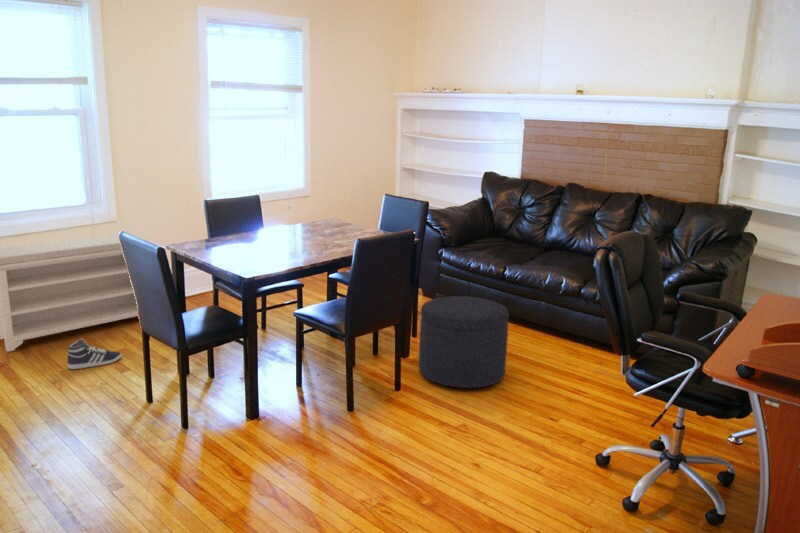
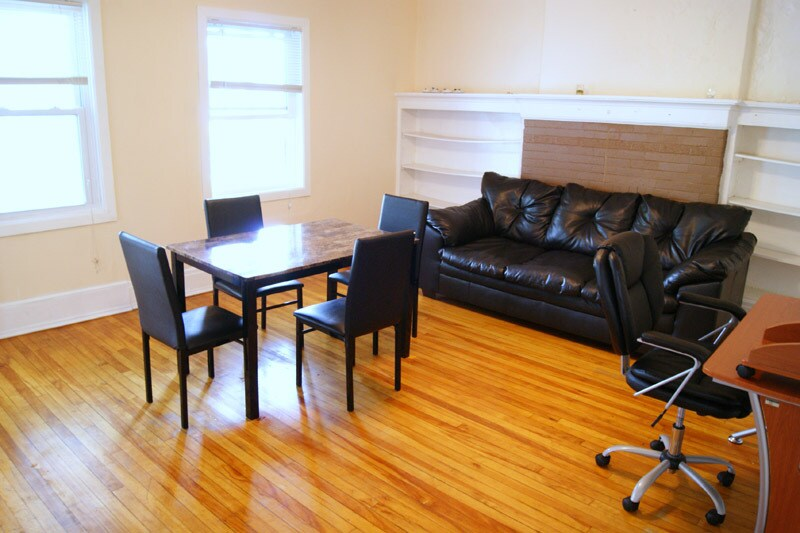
- ottoman (463, 339)
- bench (71, 287)
- sneaker (94, 351)
